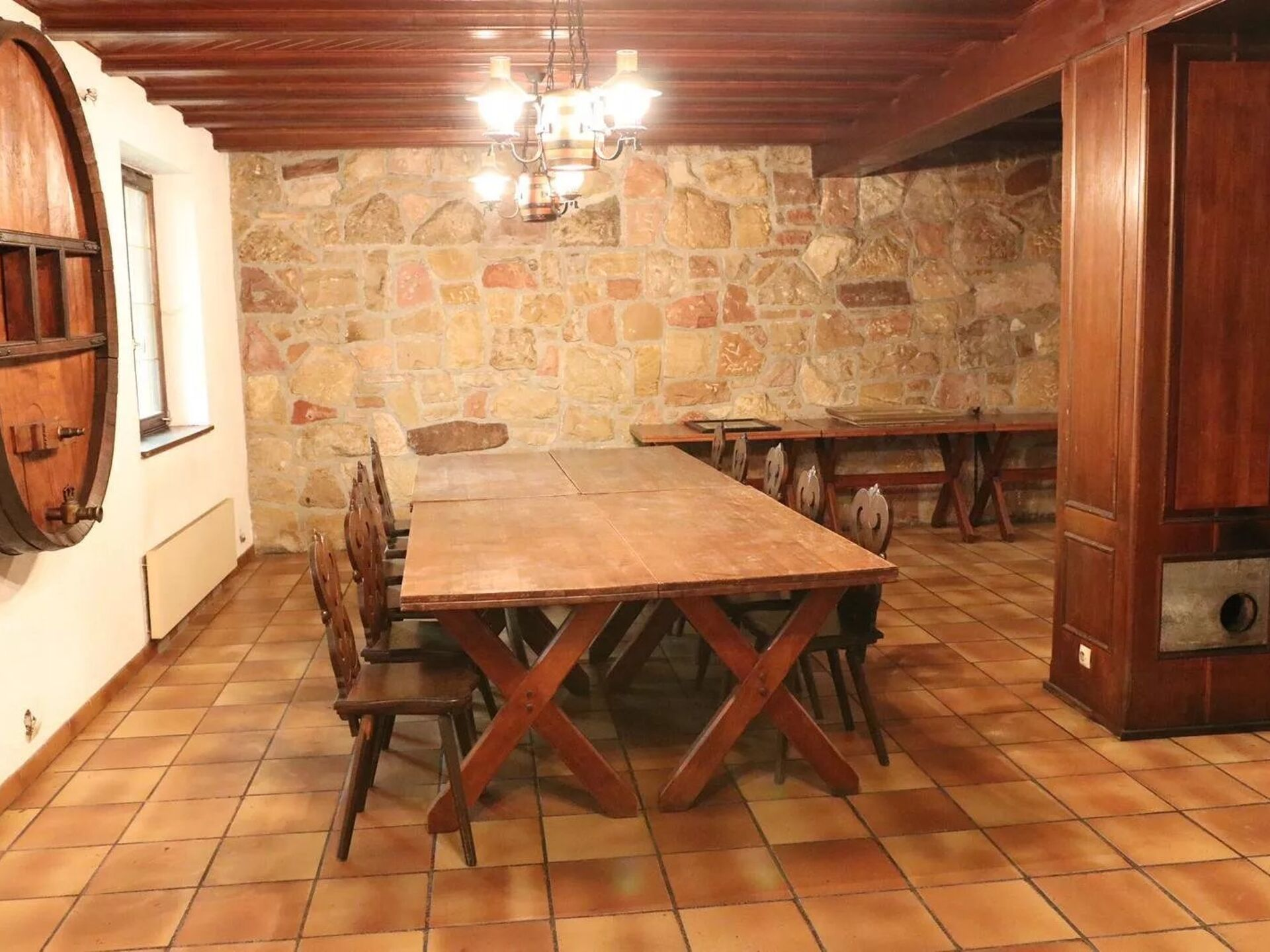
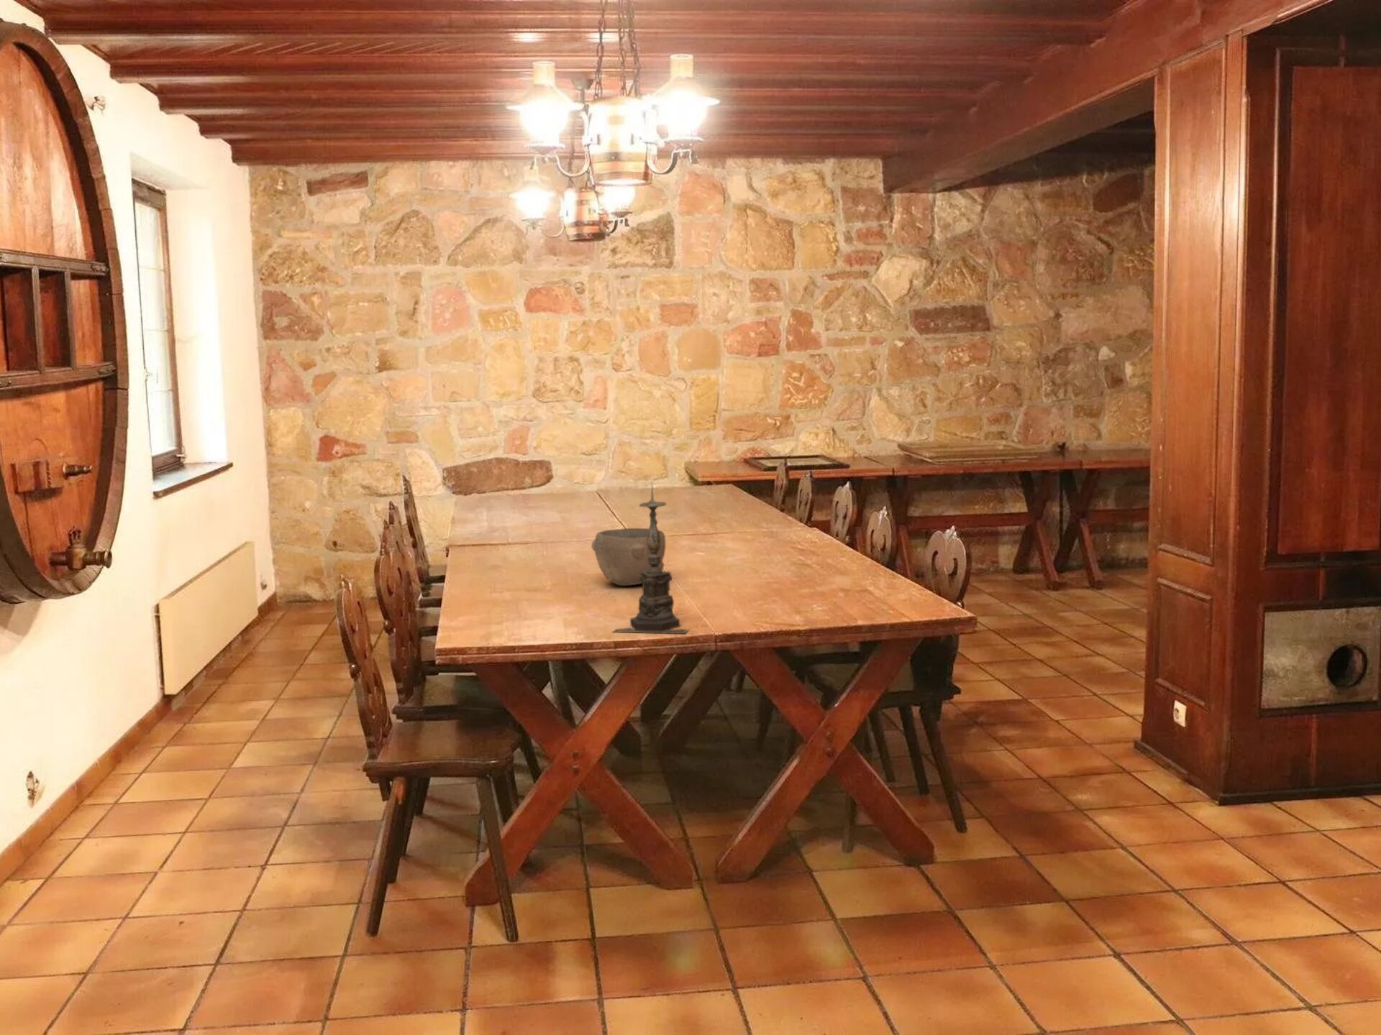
+ candle holder (655, 554)
+ bowl (629, 558)
